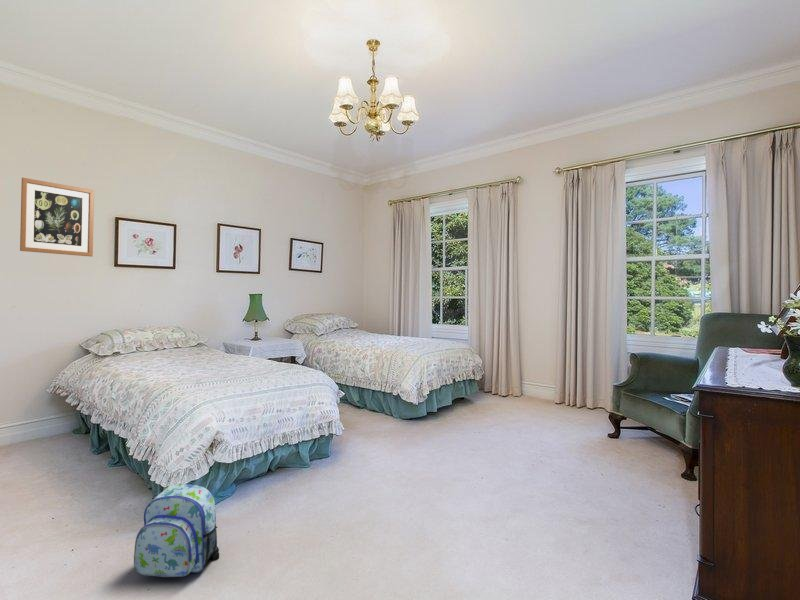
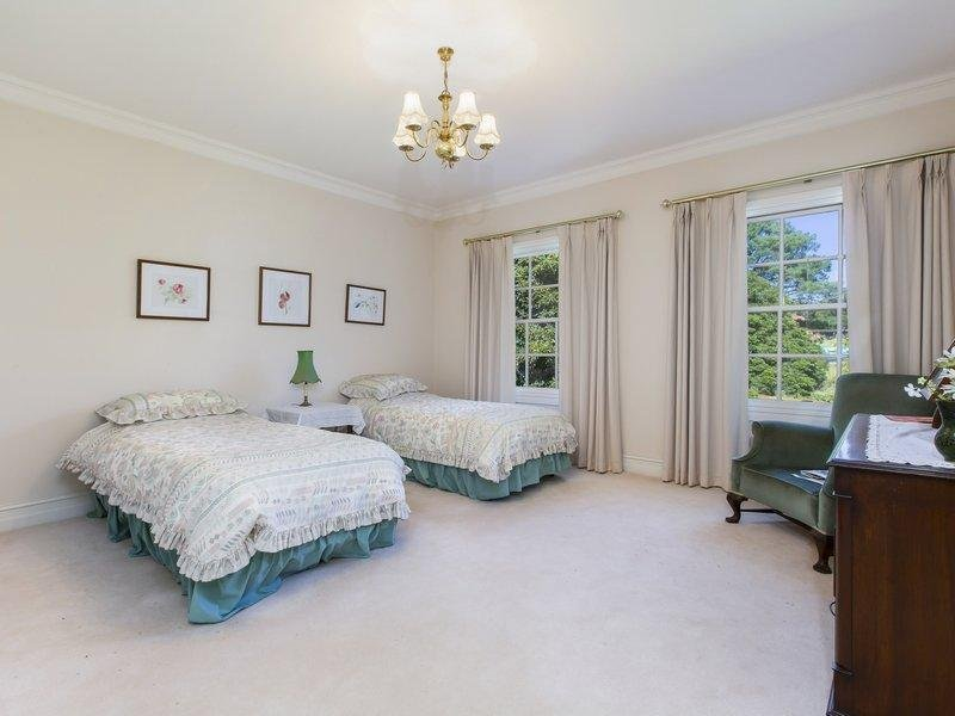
- backpack (177, 530)
- wall art (58, 219)
